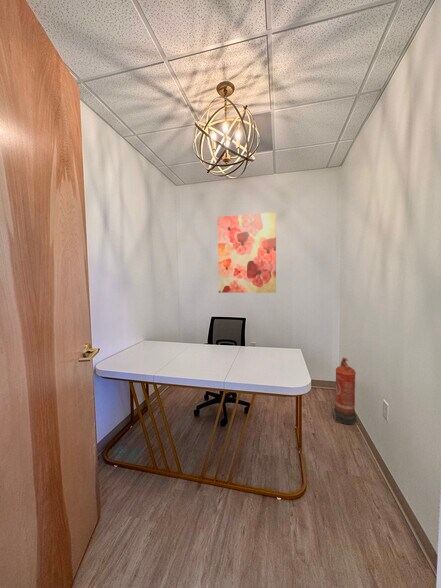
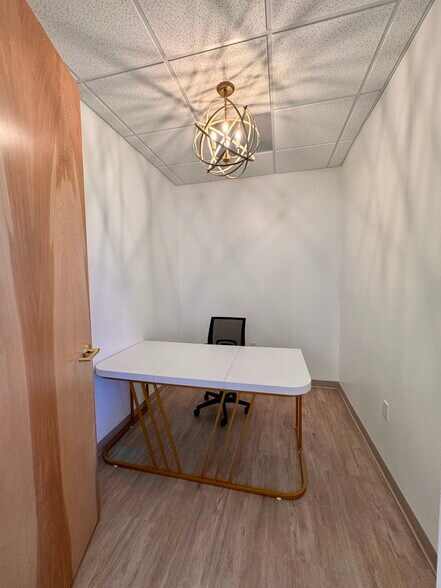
- fire extinguisher (344, 387)
- wall art (246, 254)
